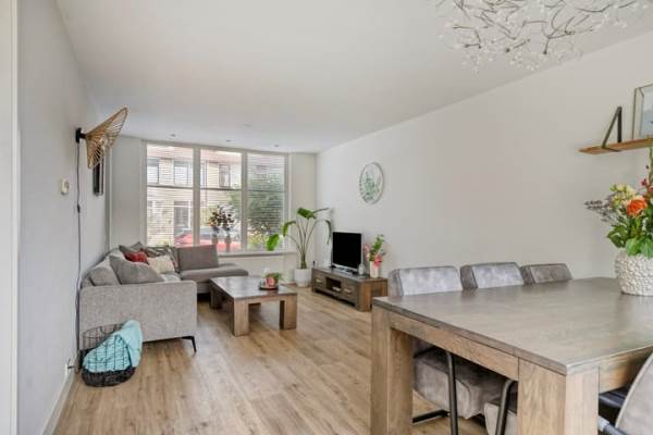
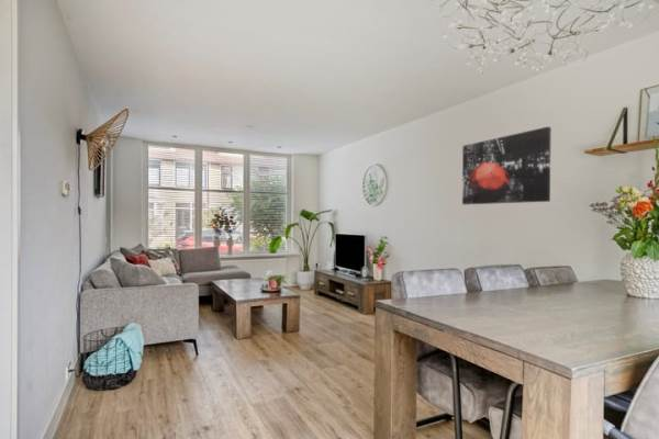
+ wall art (501, 170)
